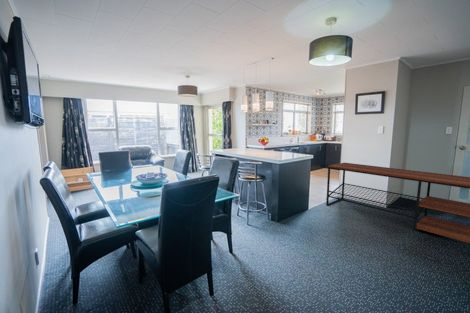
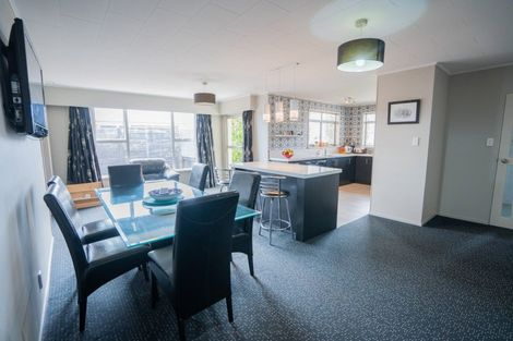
- tv stand (395, 195)
